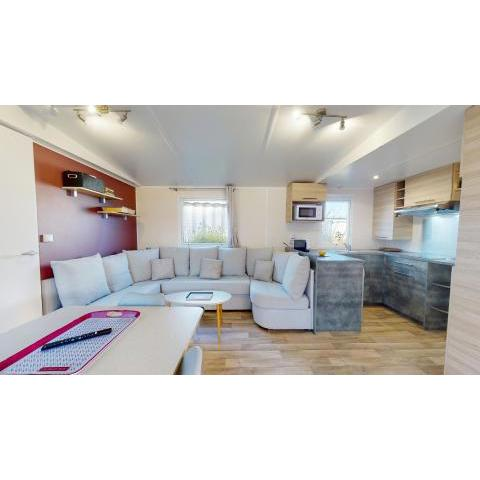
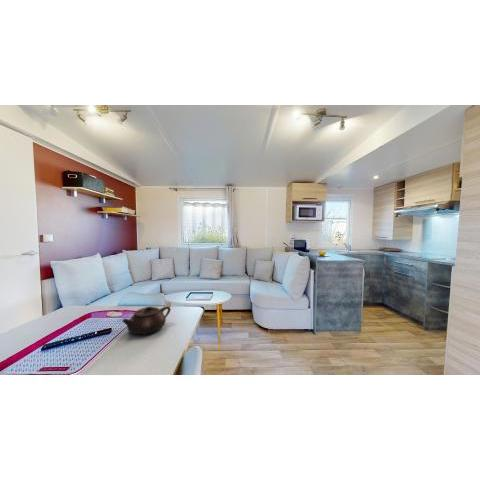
+ teapot (148, 317)
